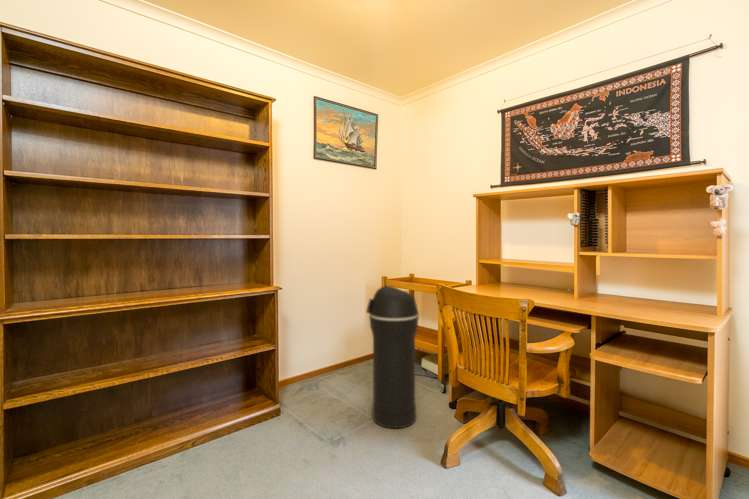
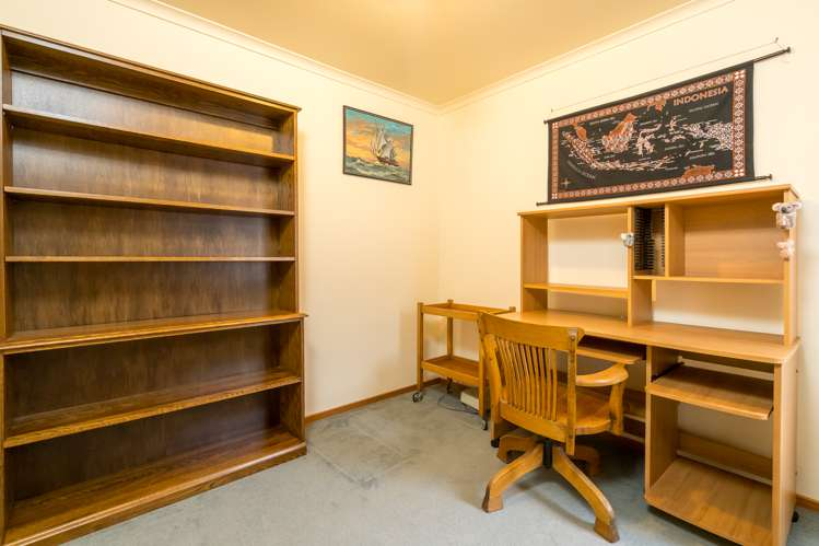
- trash can (392, 351)
